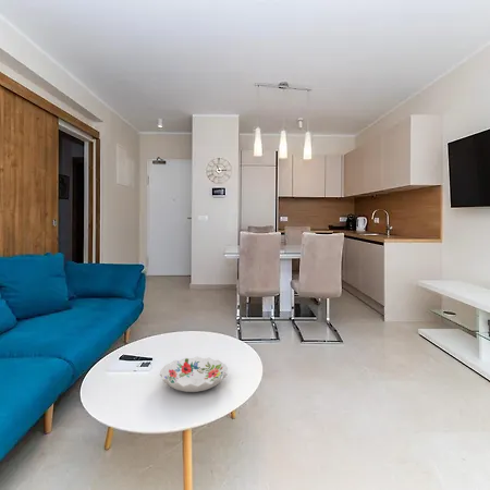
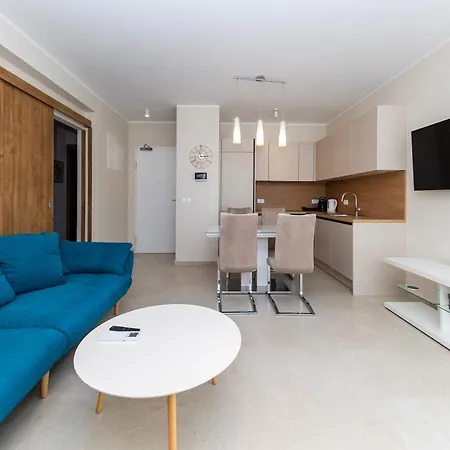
- decorative bowl (194, 376)
